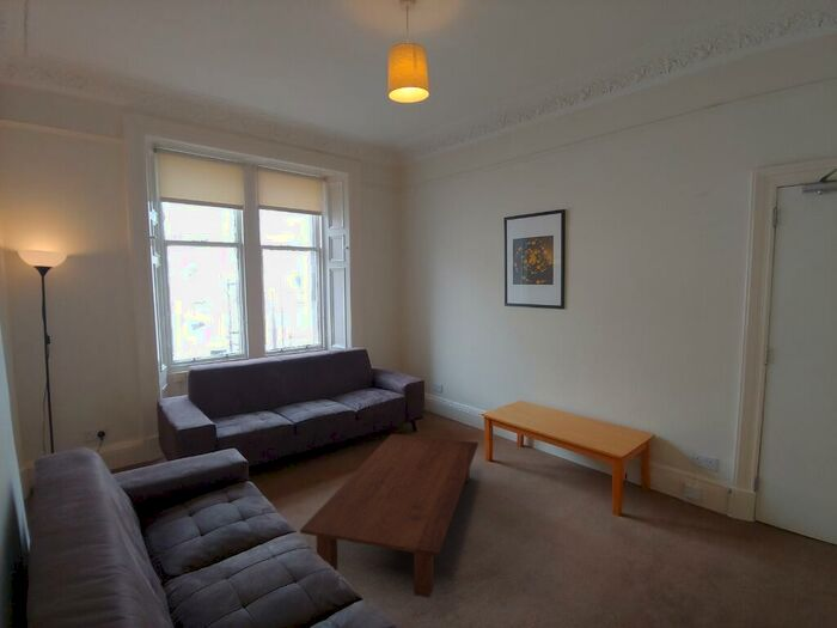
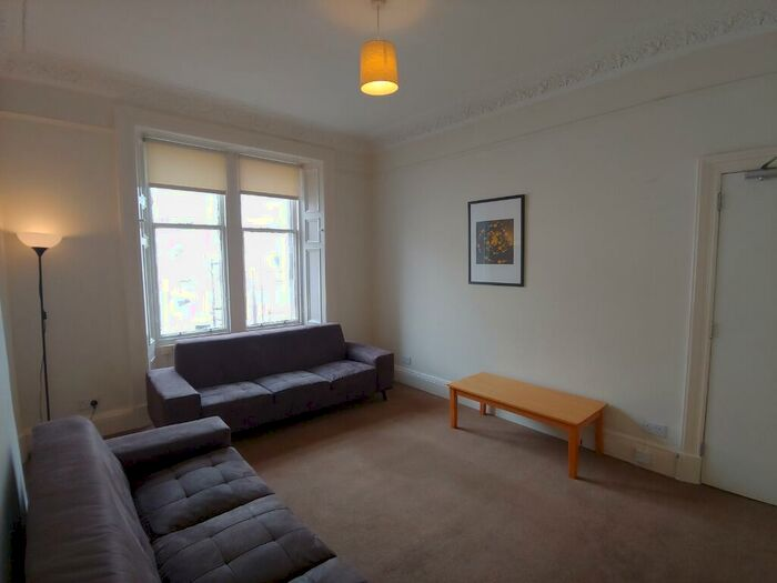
- coffee table (408, 496)
